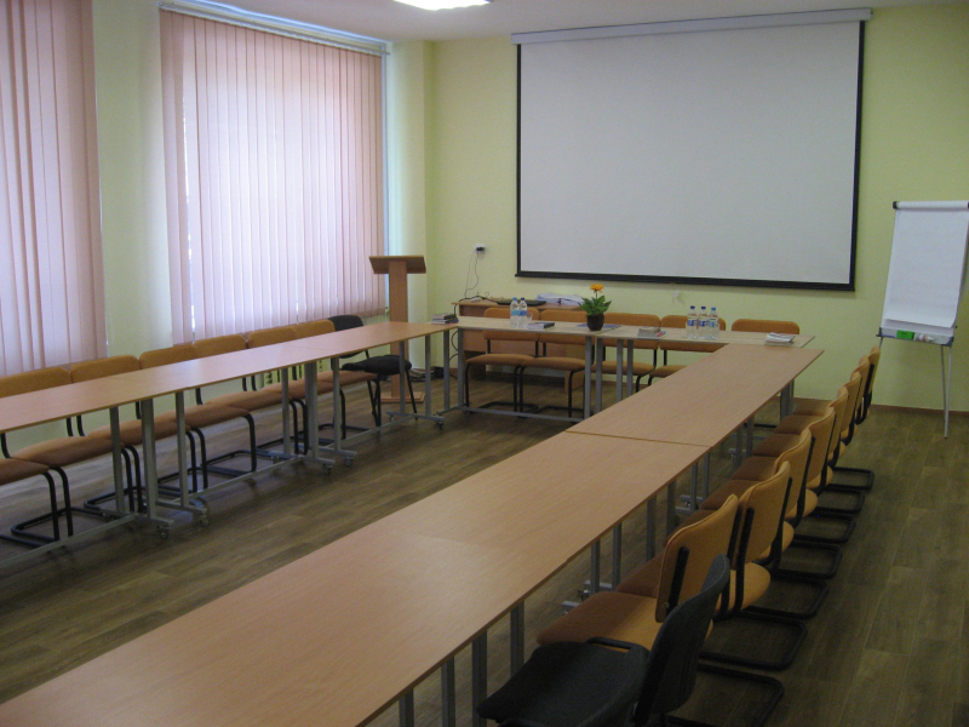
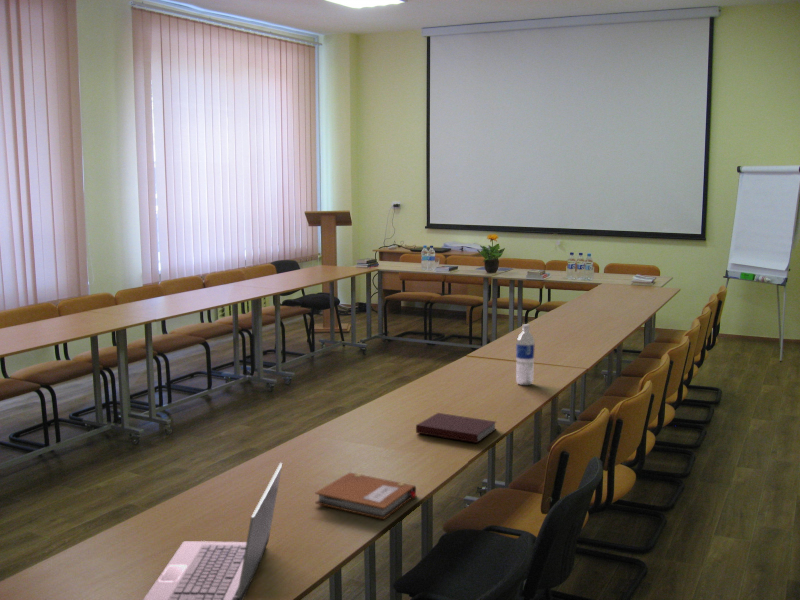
+ notebook (456, 427)
+ laptop computer (214, 542)
+ water bottle (525, 354)
+ notebook (368, 494)
